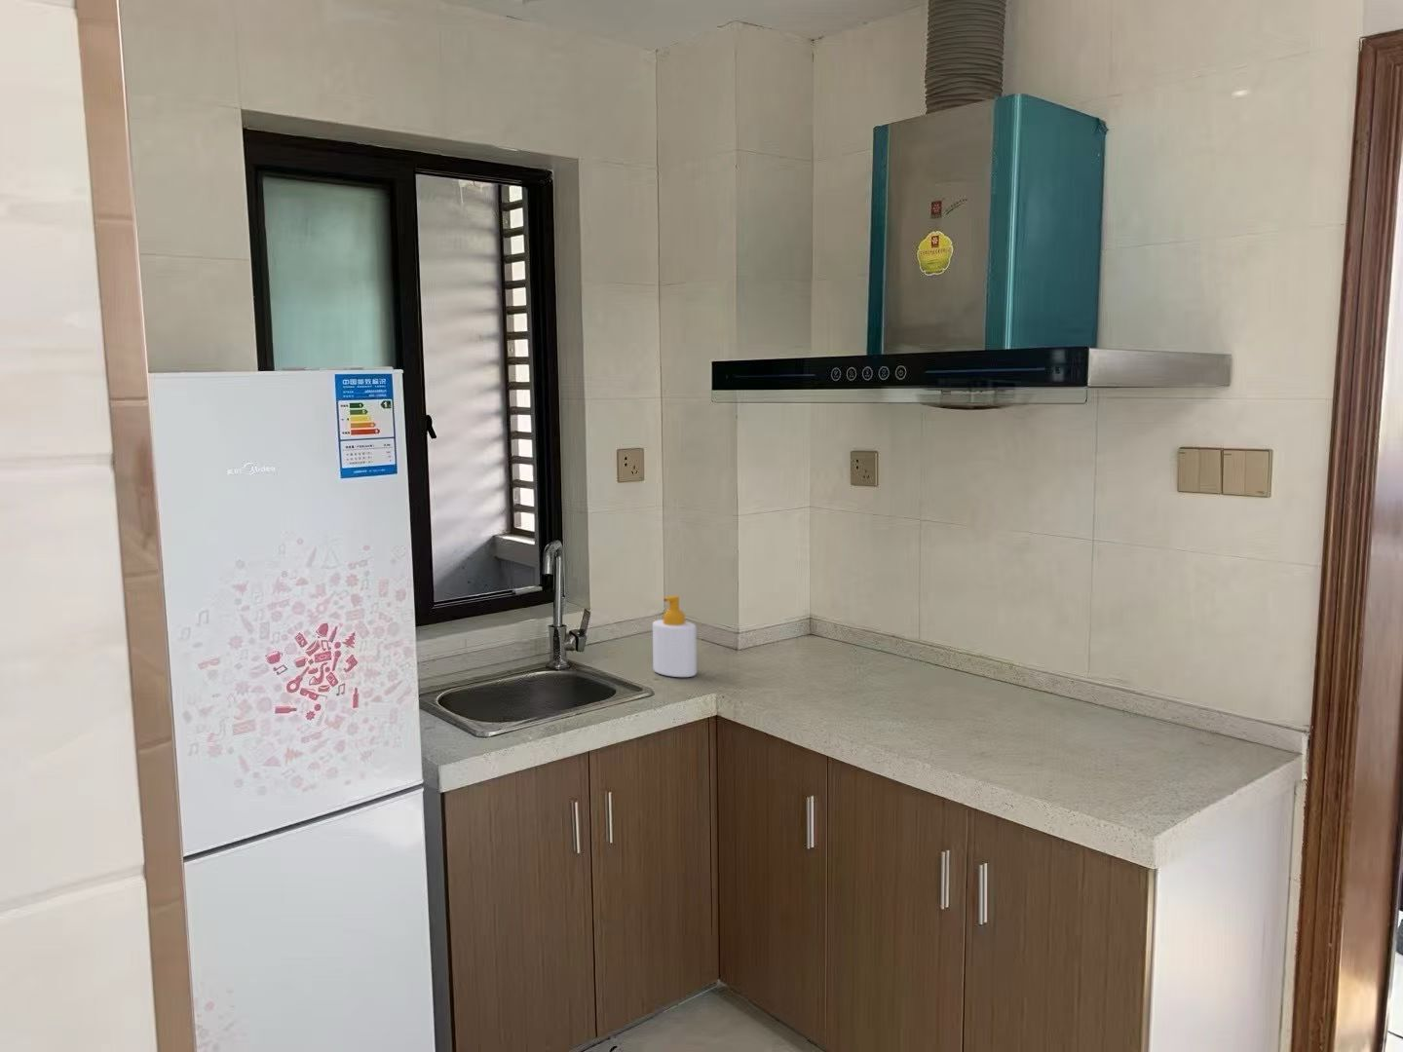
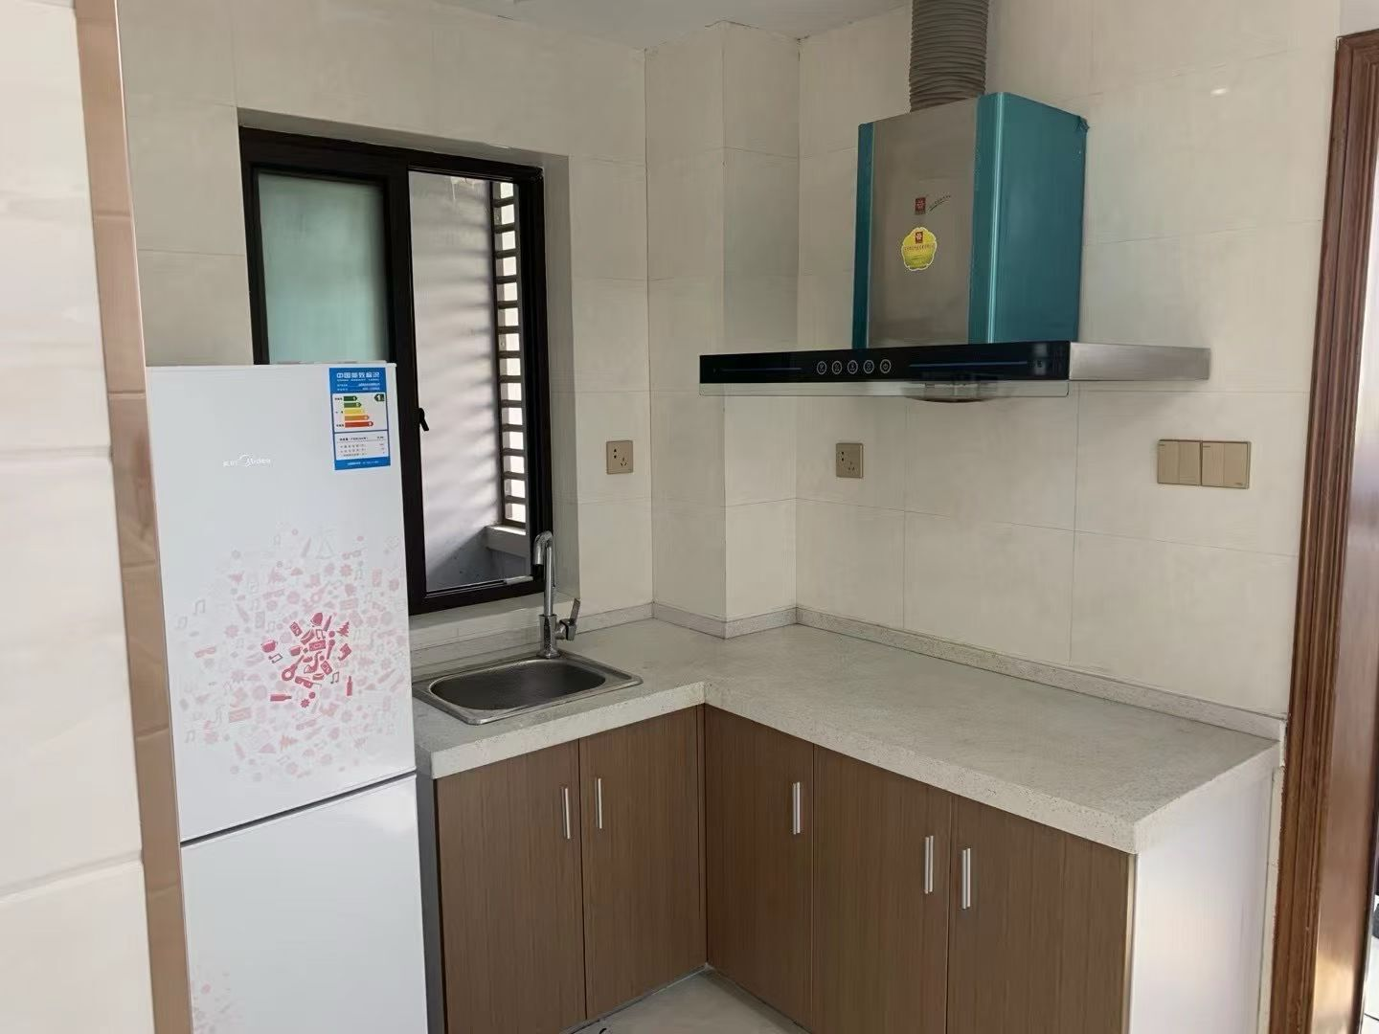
- soap bottle (674, 634)
